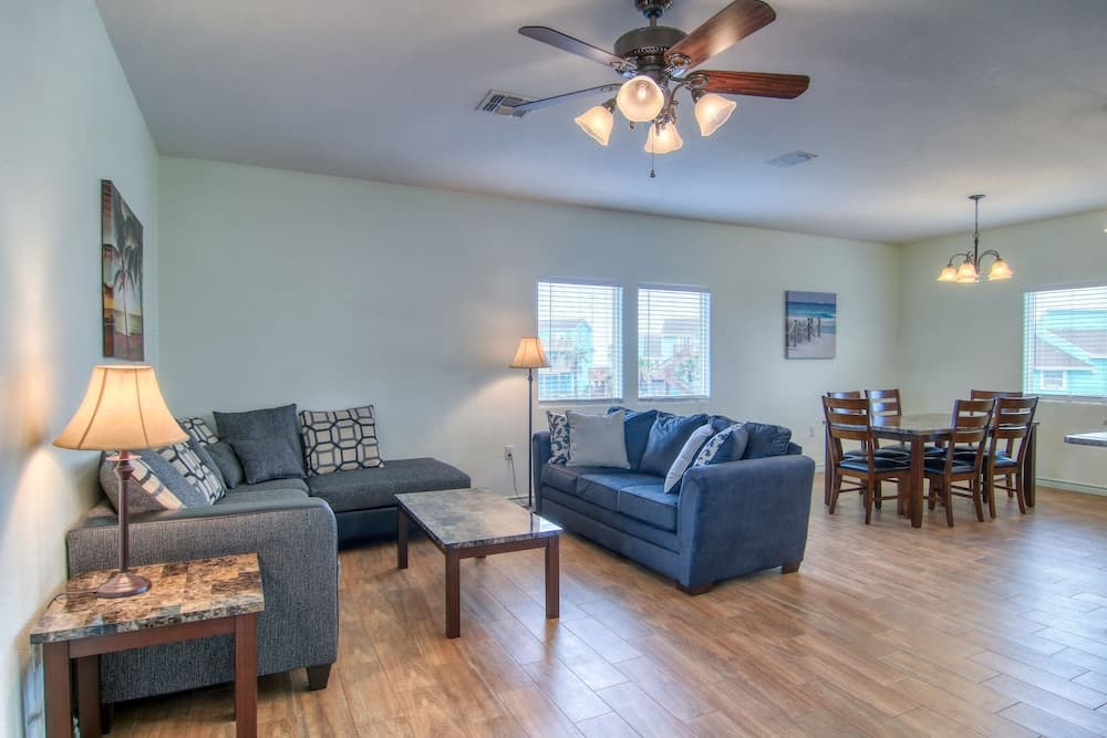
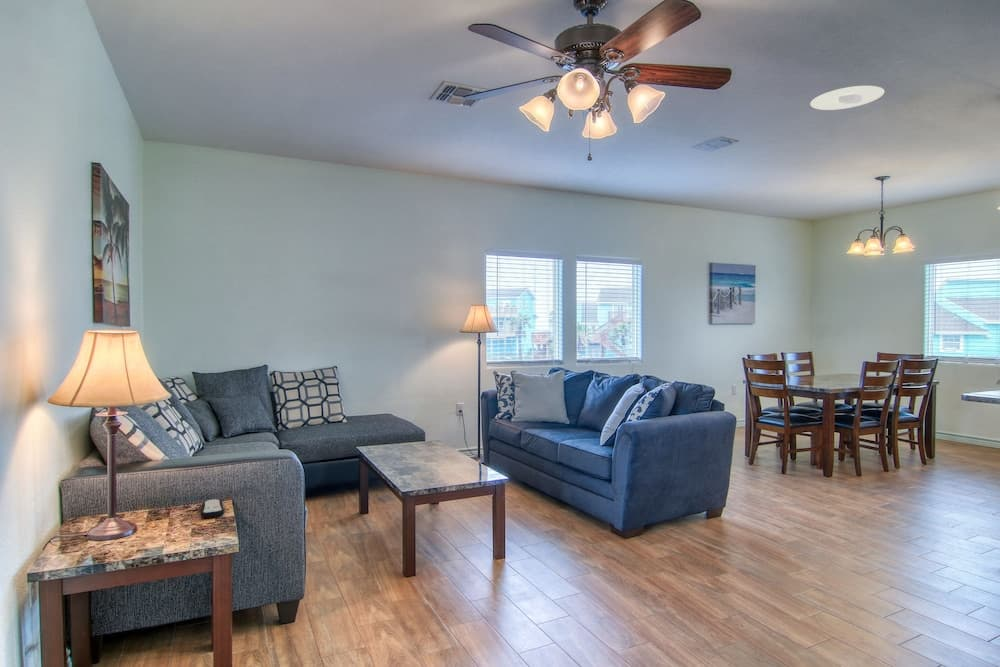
+ remote control (212, 507)
+ recessed light (846, 95)
